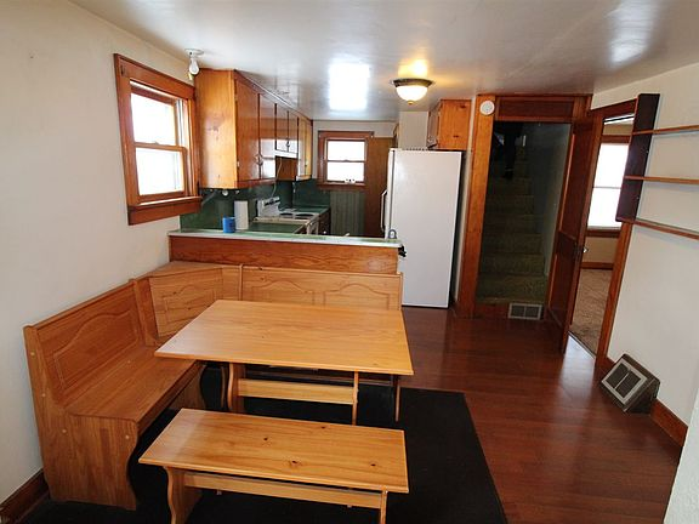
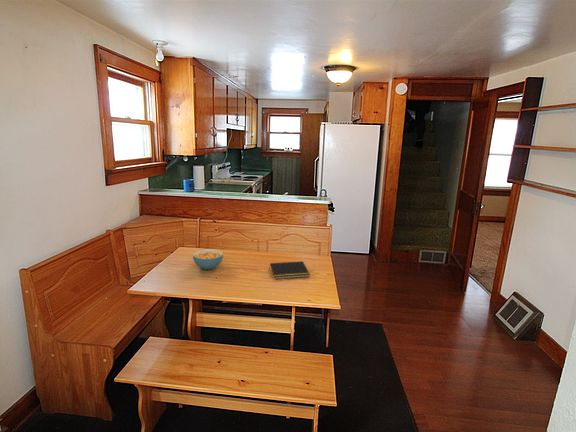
+ notepad (289, 269)
+ cereal bowl (208, 260)
